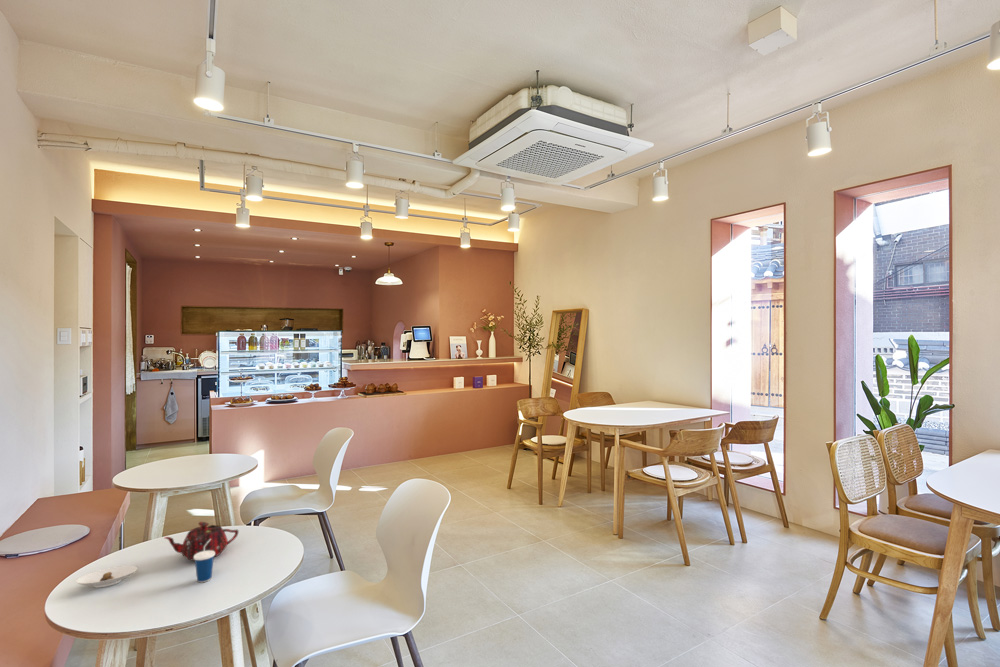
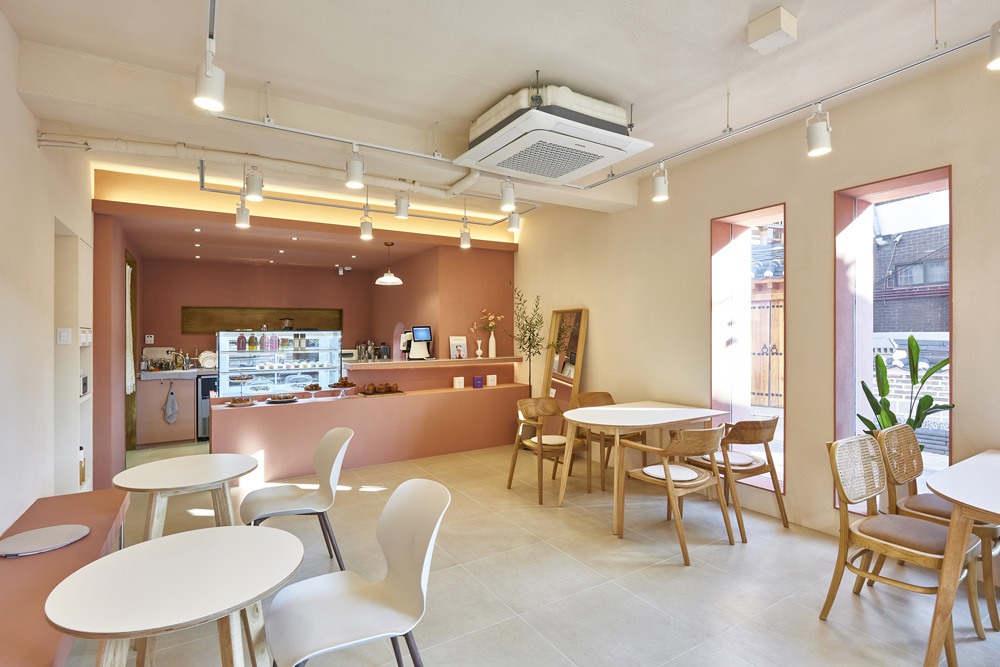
- teapot (202, 538)
- saucer (107, 577)
- cup (204, 560)
